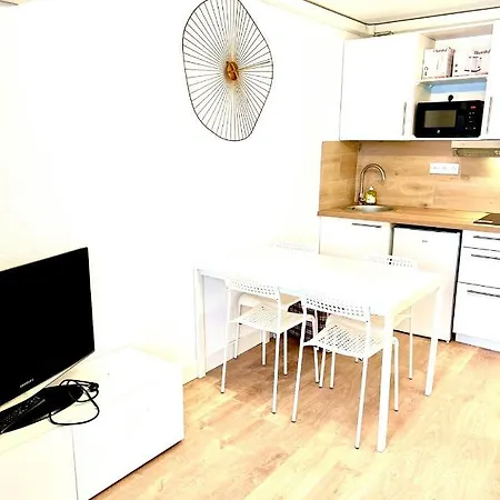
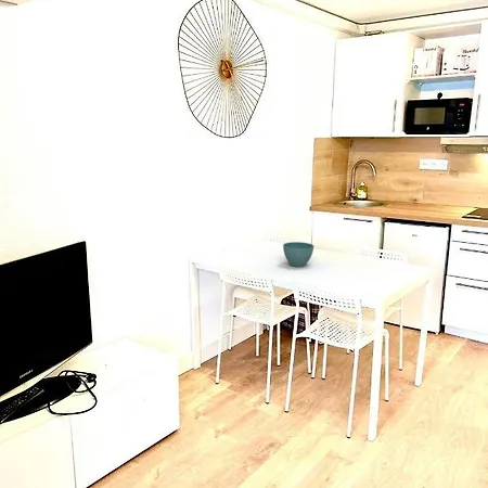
+ plant pot (297, 255)
